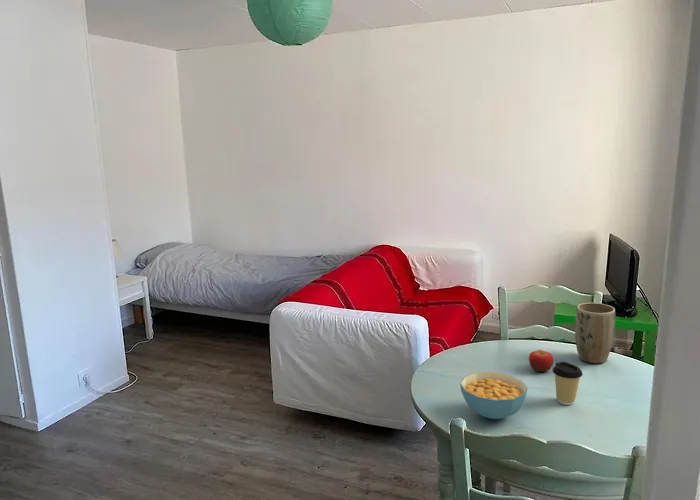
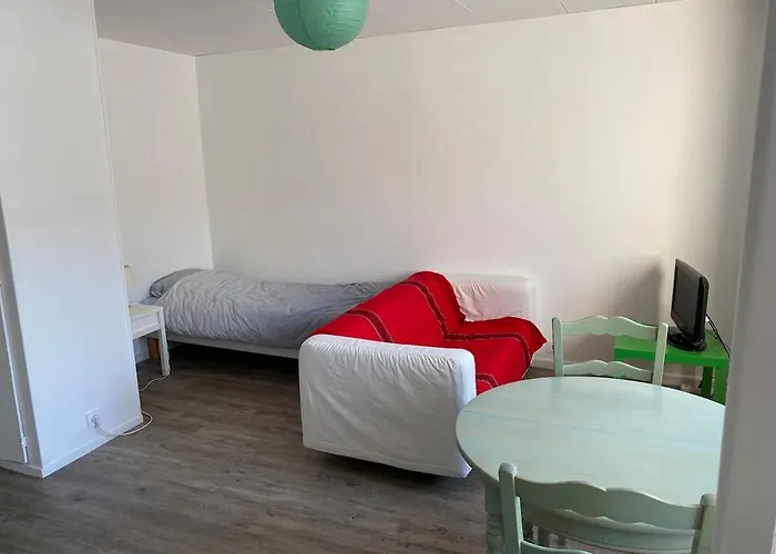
- plant pot (594, 333)
- coffee cup (566, 384)
- cereal bowl (493, 400)
- fruit (541, 359)
